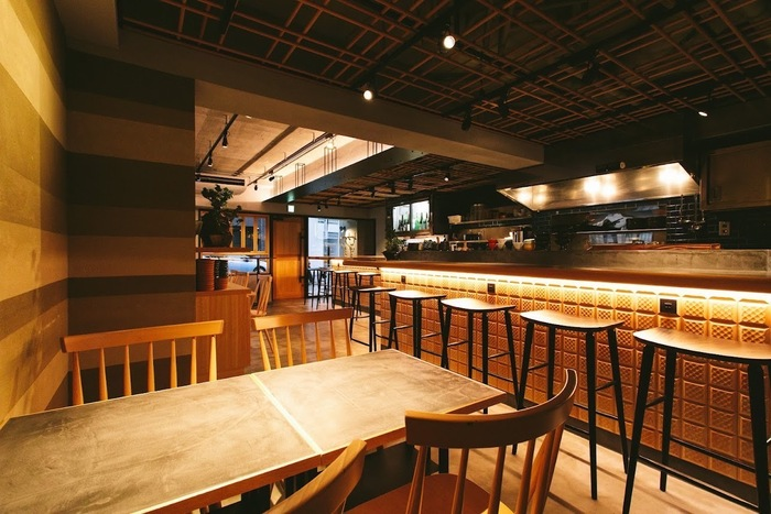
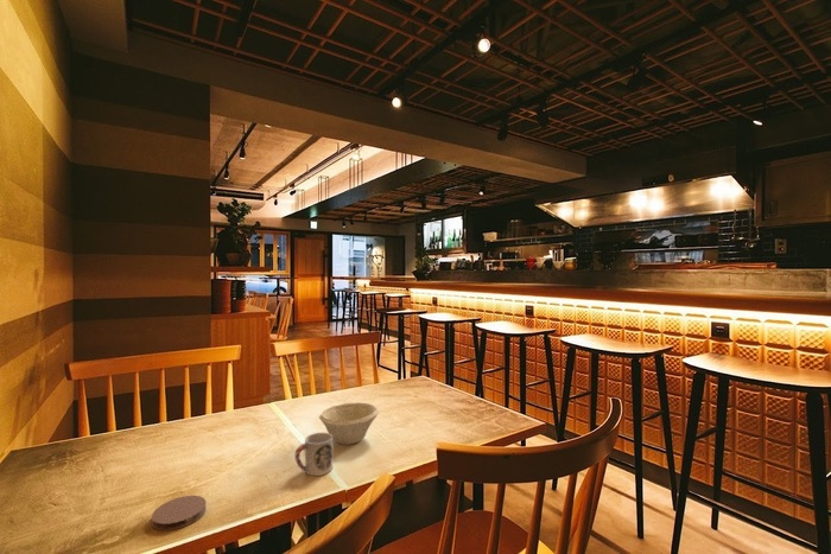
+ coaster (179, 511)
+ bowl (349, 424)
+ cup (313, 454)
